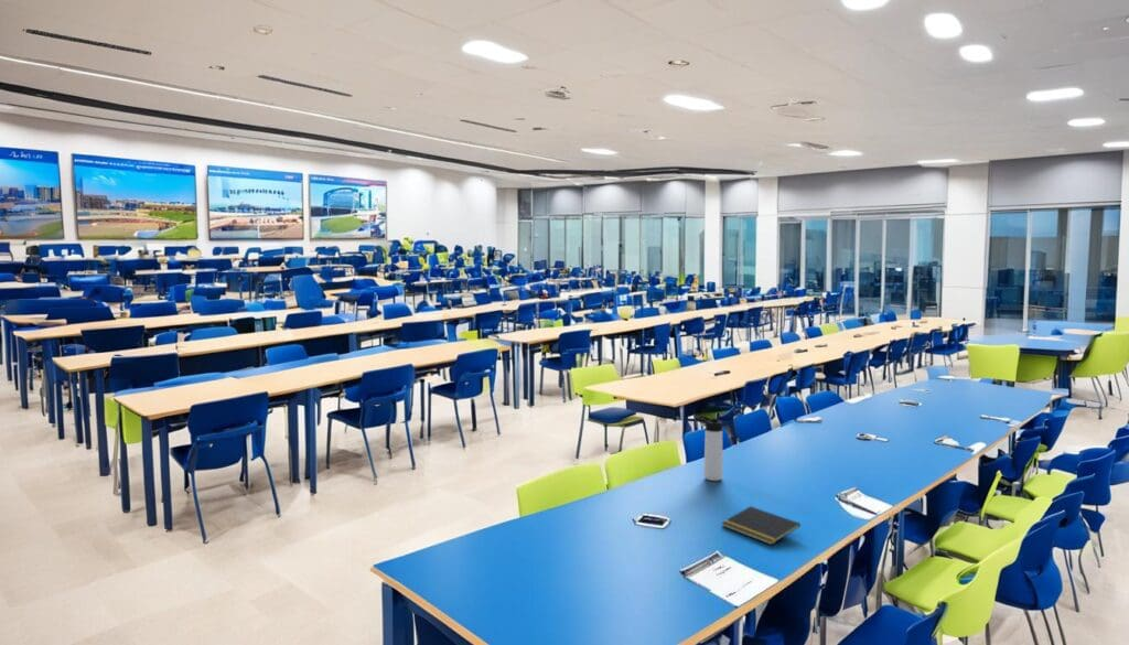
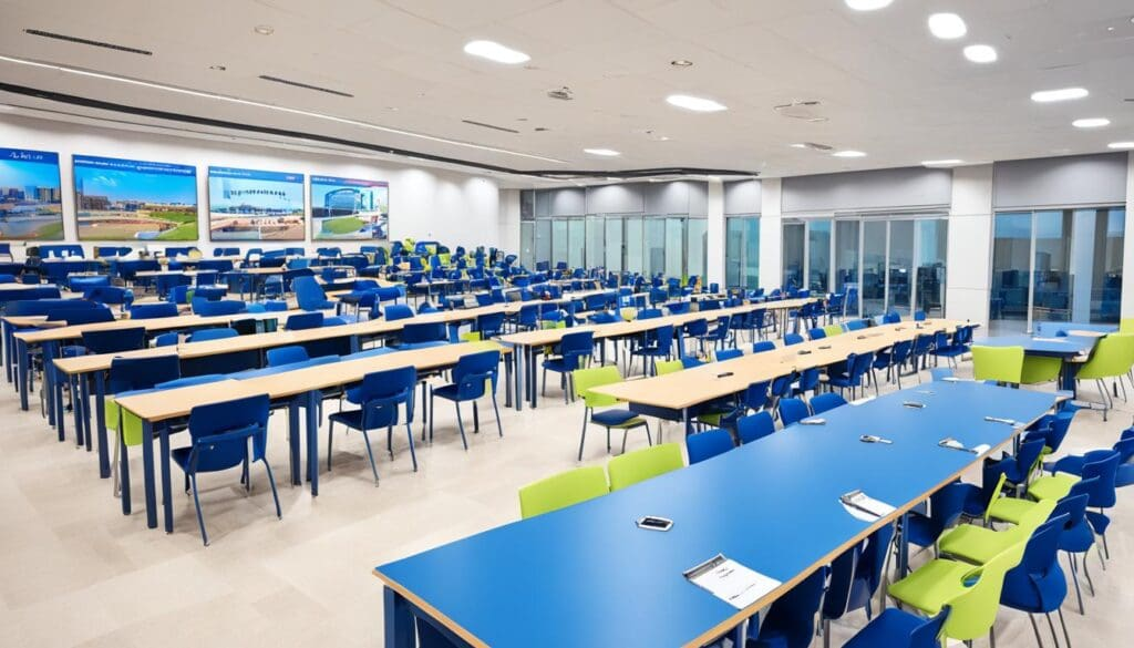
- thermos bottle (709, 448)
- notepad (760, 524)
